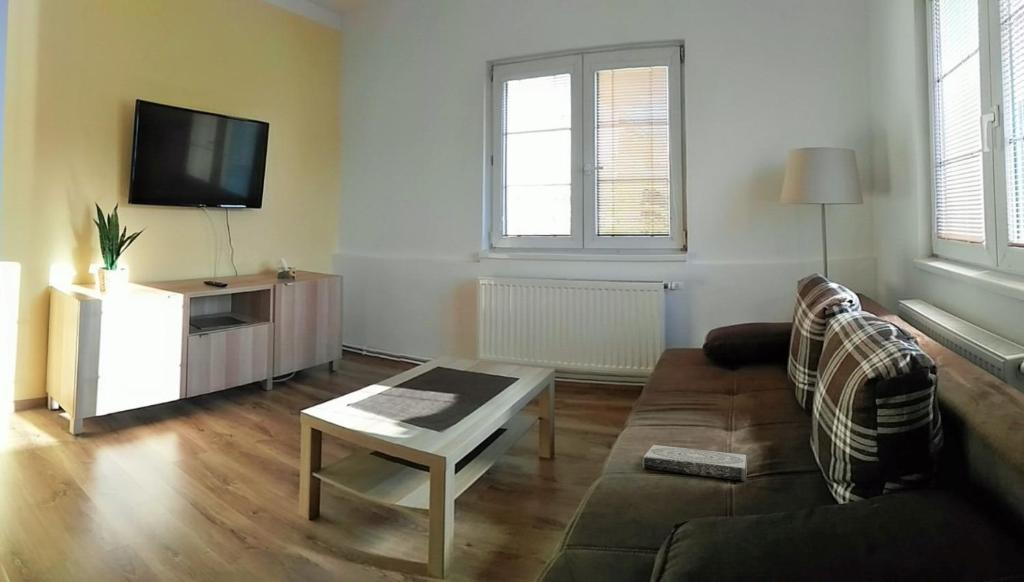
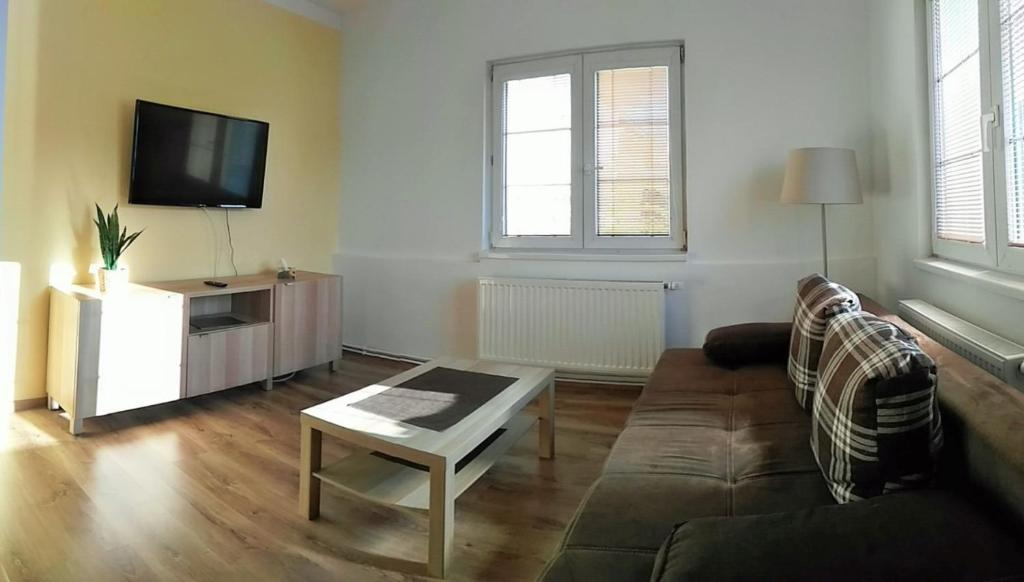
- book (695, 461)
